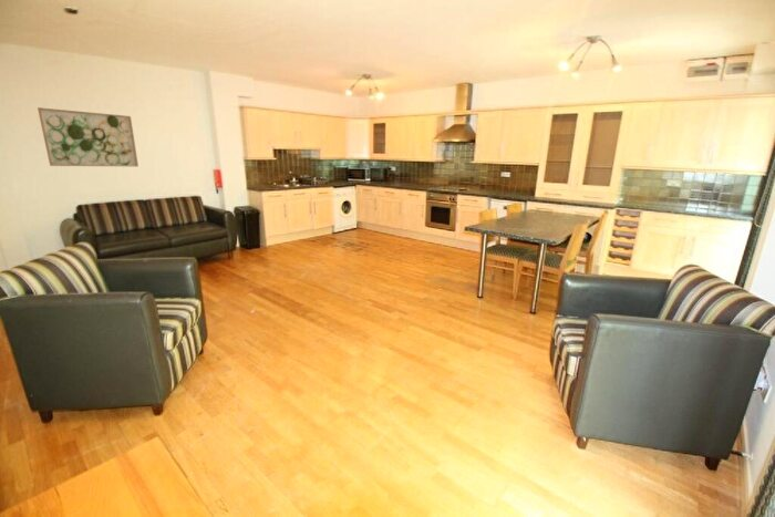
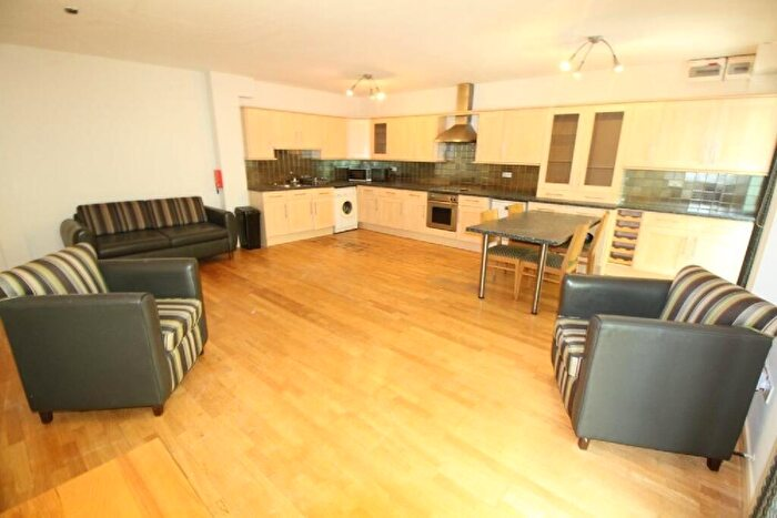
- wall art (92, 139)
